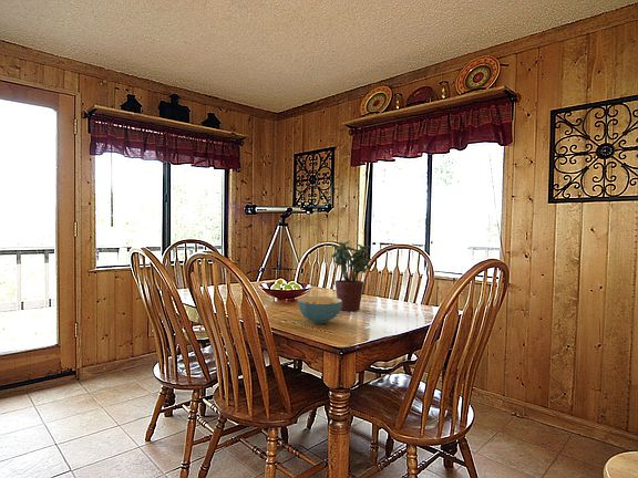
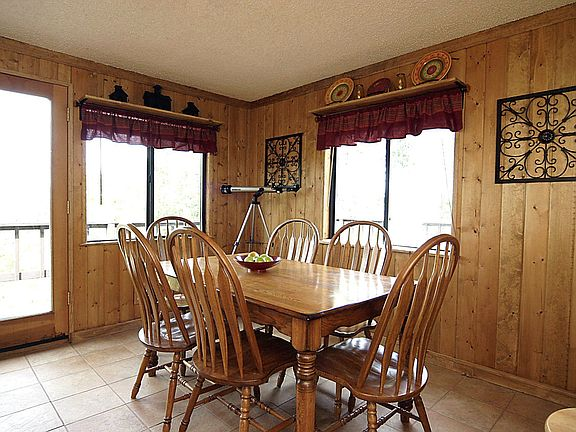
- cereal bowl (319, 311)
- potted plant (347, 274)
